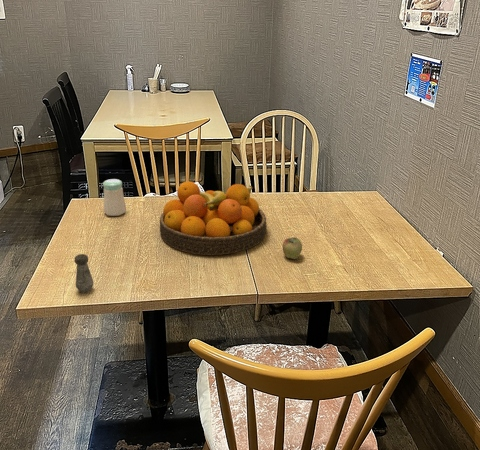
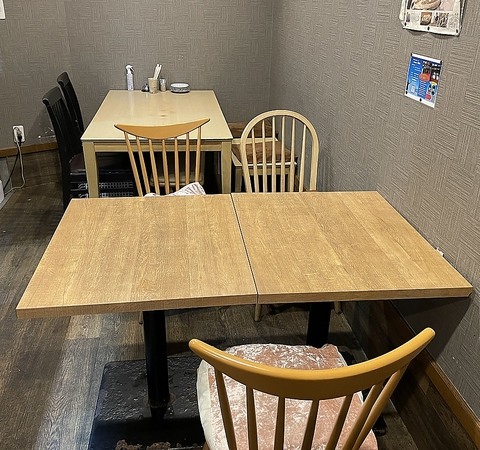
- salt shaker (83, 273)
- apple (292, 247)
- fruit bowl (213, 209)
- salt shaker (113, 197)
